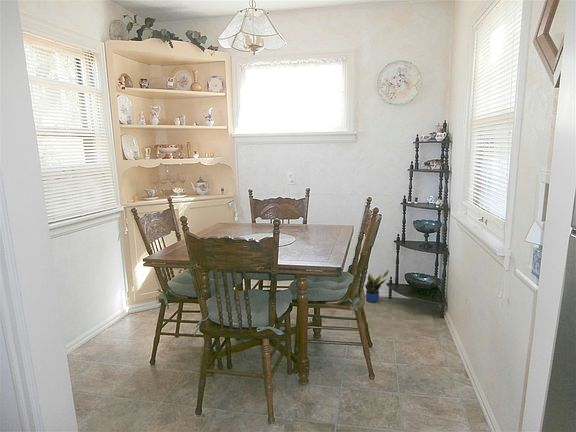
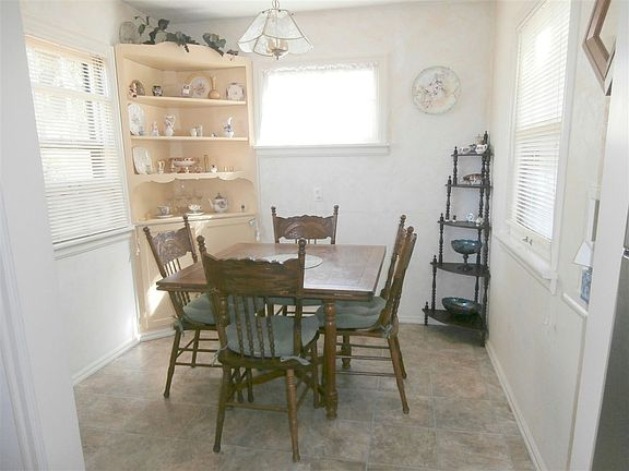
- potted plant (376, 283)
